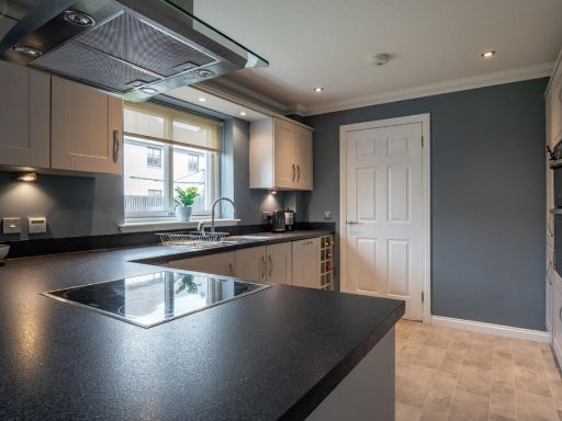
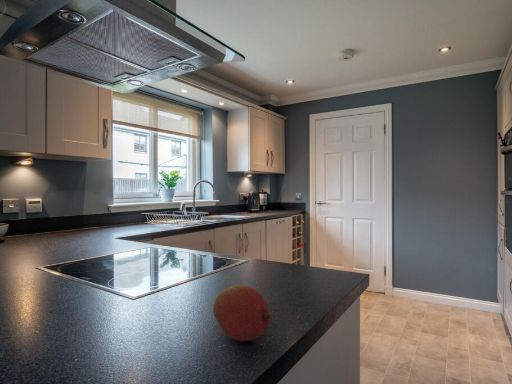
+ fruit (241, 312)
